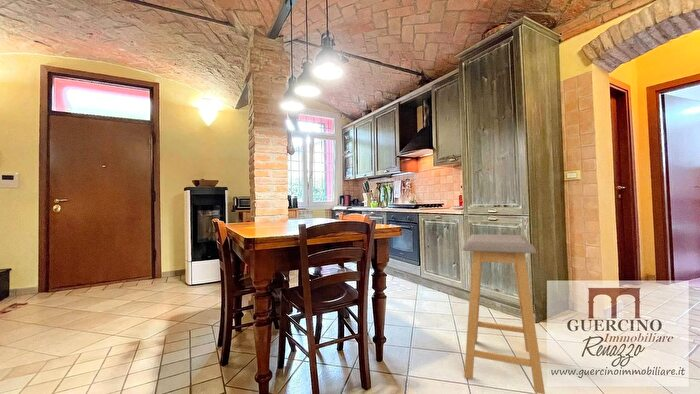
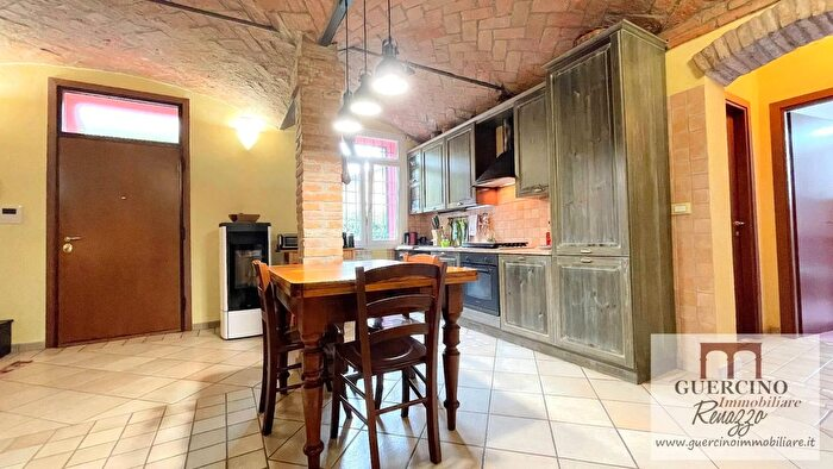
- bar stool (479, 299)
